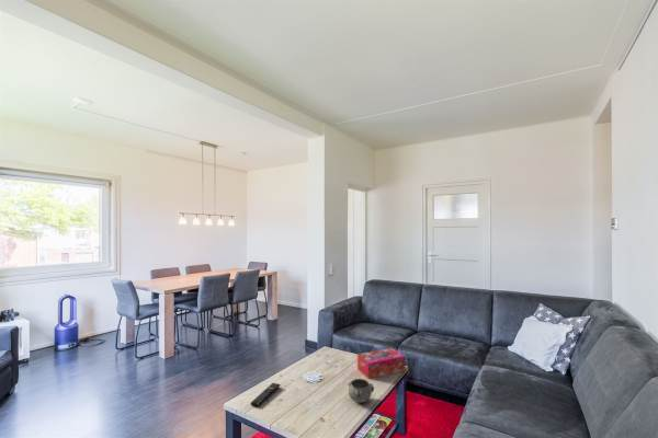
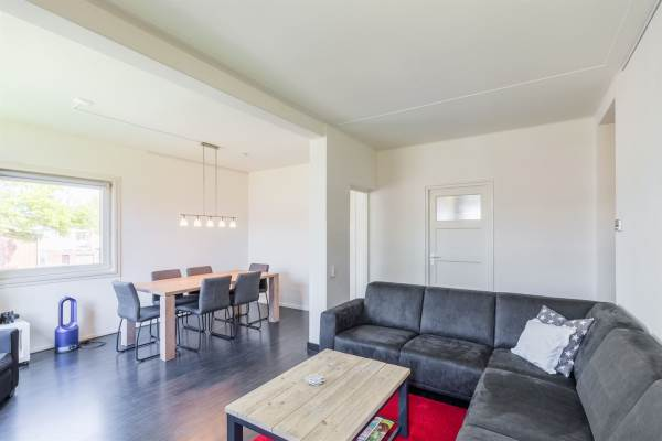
- remote control (265, 394)
- tissue box (381, 361)
- decorative bowl (361, 392)
